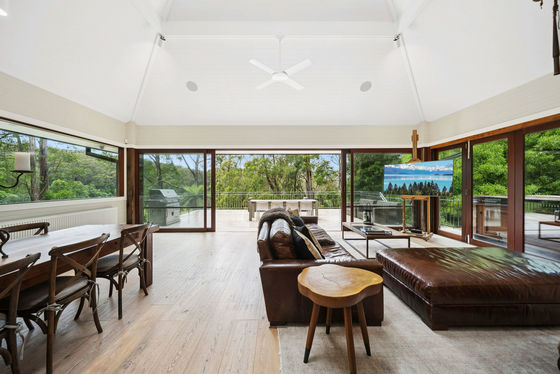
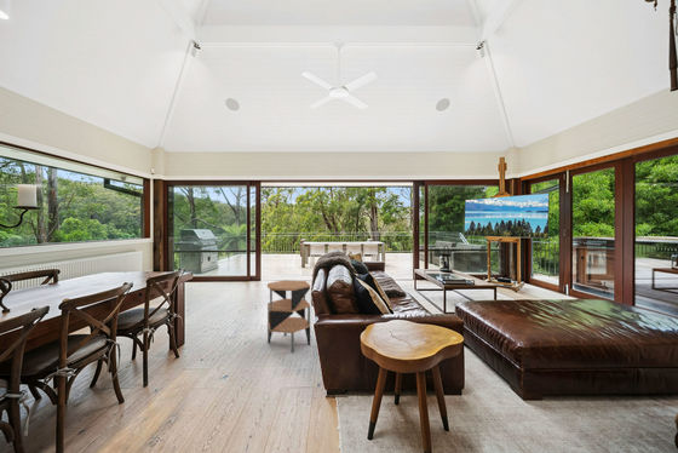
+ side table (288, 312)
